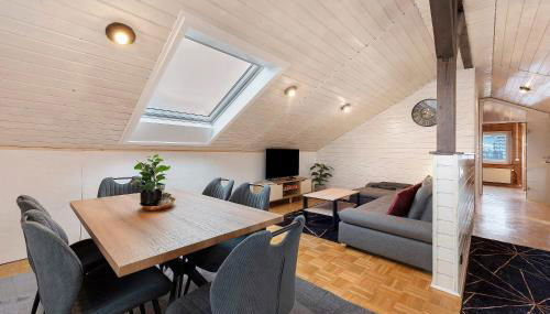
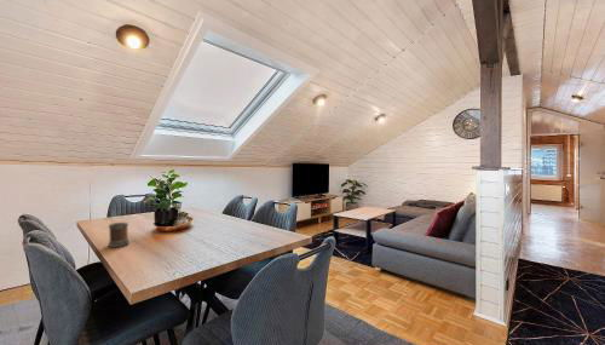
+ mug (120, 232)
